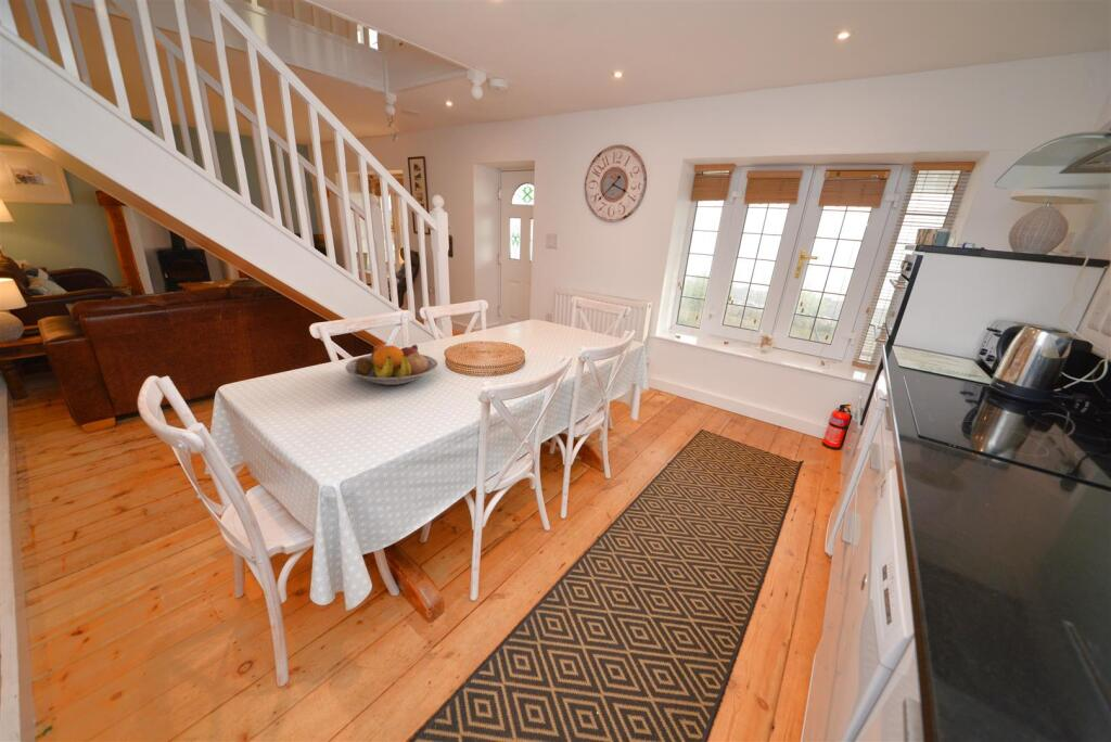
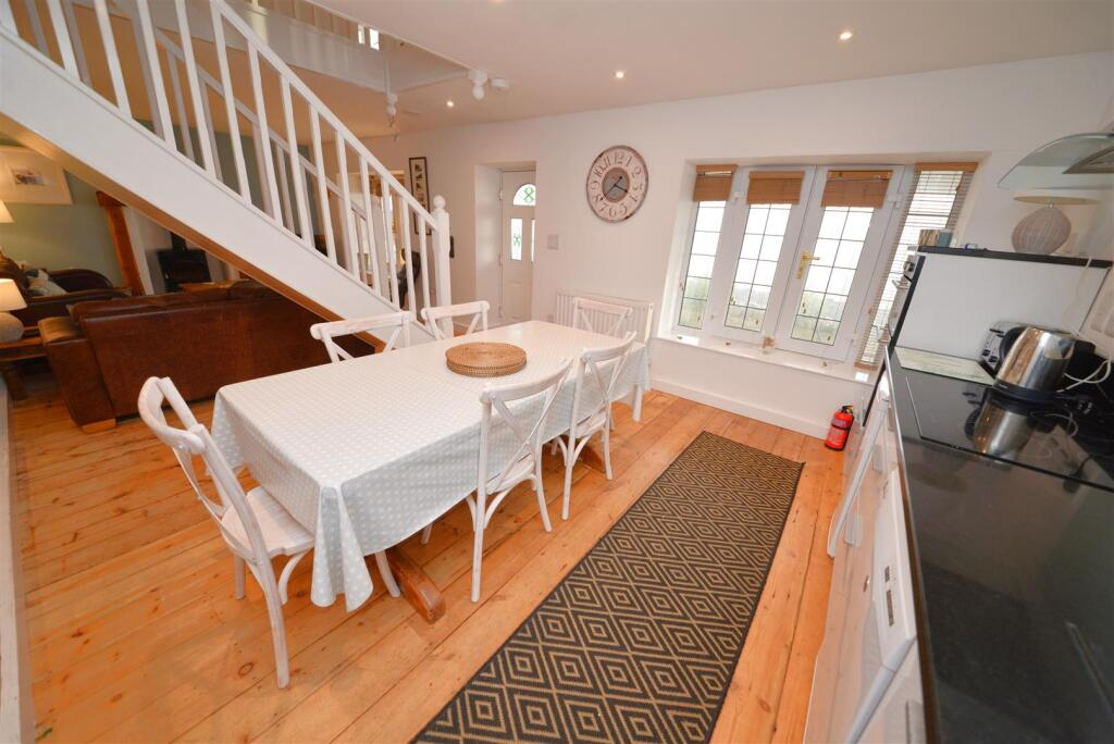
- fruit bowl (393, 360)
